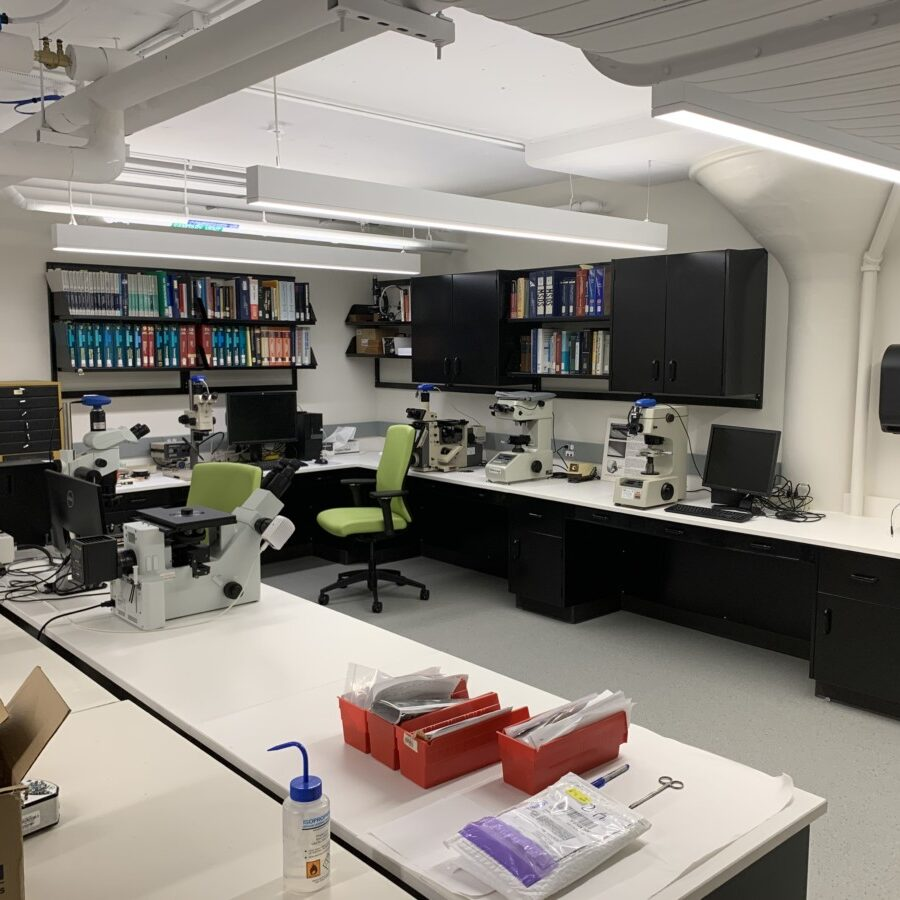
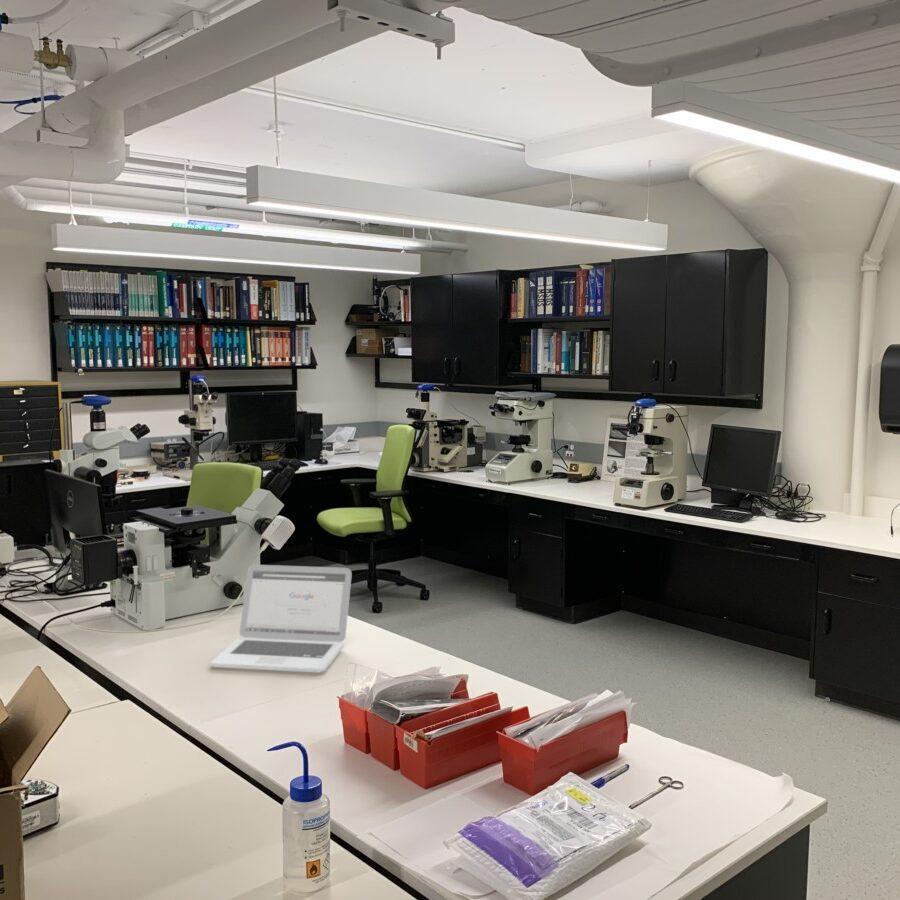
+ laptop (283, 616)
